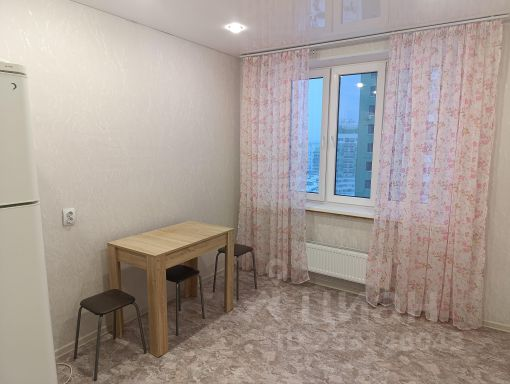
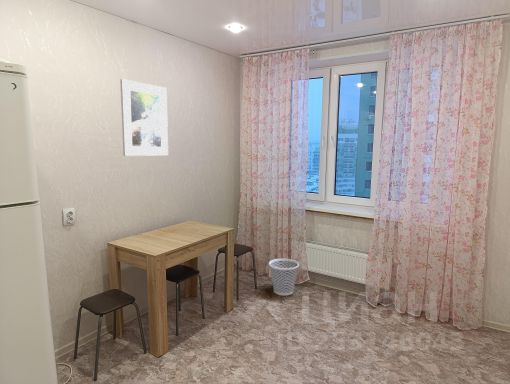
+ wastebasket (283, 277)
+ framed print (146, 120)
